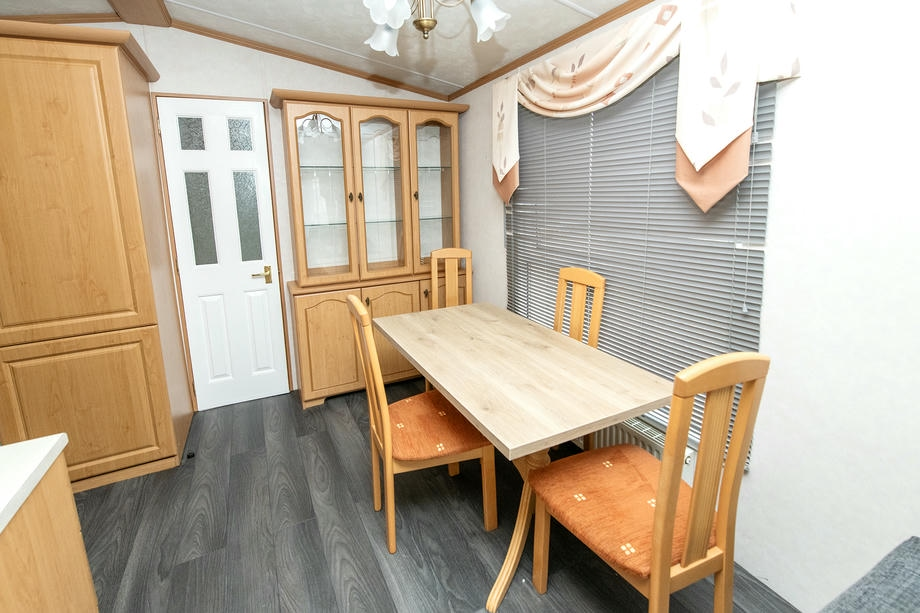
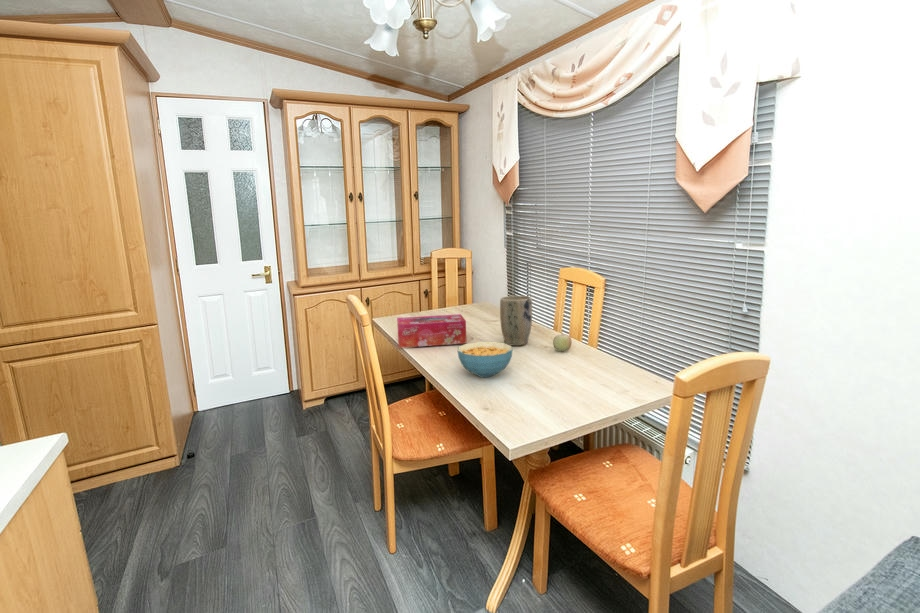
+ cereal bowl (485, 361)
+ fruit (562, 341)
+ plant pot (516, 320)
+ tissue box (431, 330)
